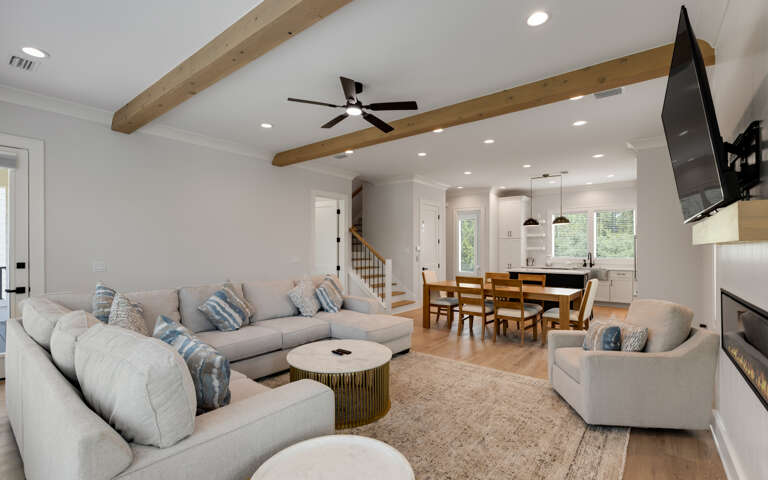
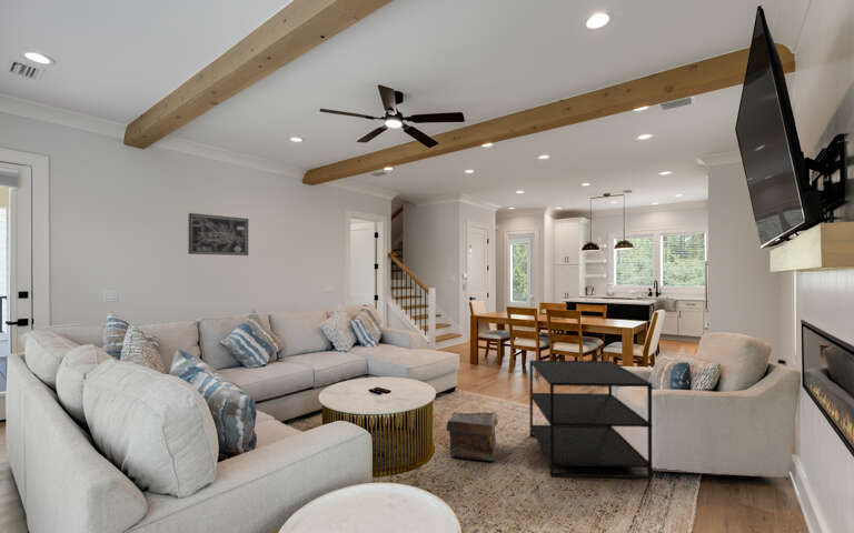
+ wall art (219, 235)
+ pouch (473, 433)
+ side table (584, 412)
